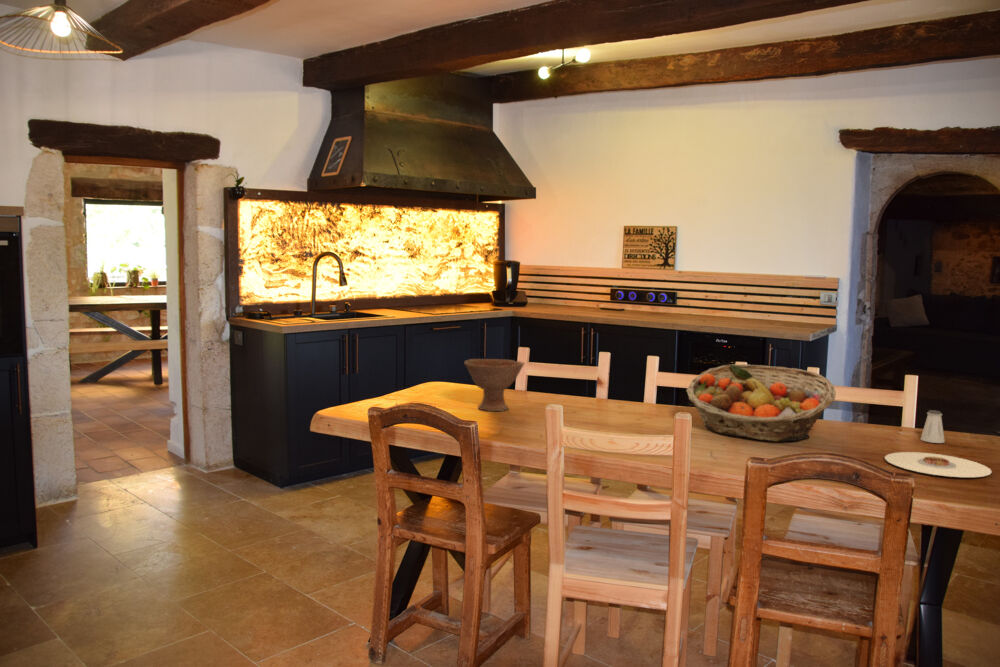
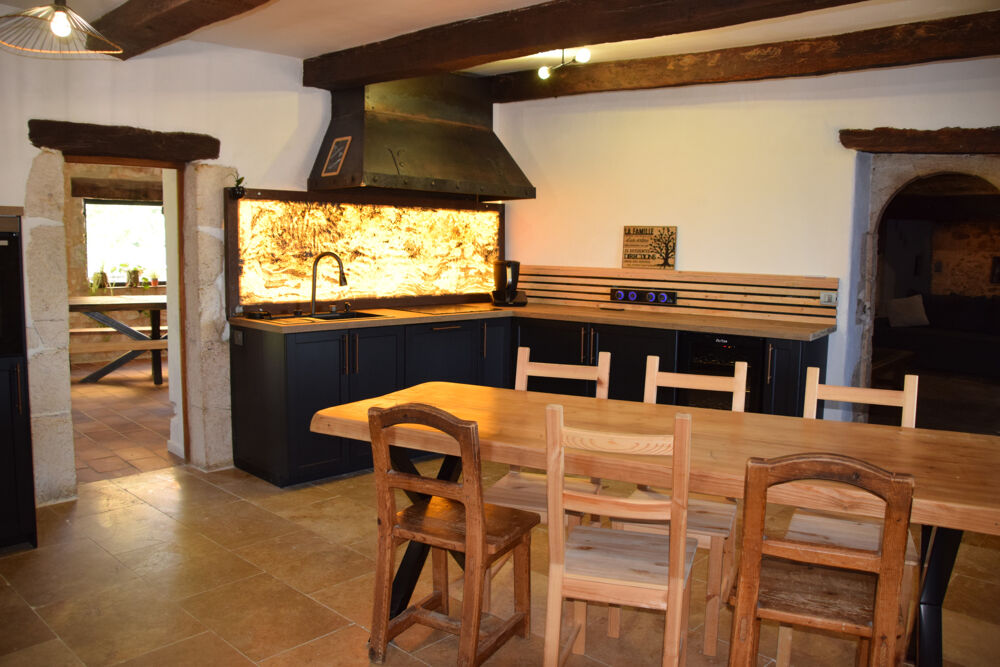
- bowl (493, 384)
- plate (936, 461)
- saltshaker (933, 425)
- fruit basket (758, 400)
